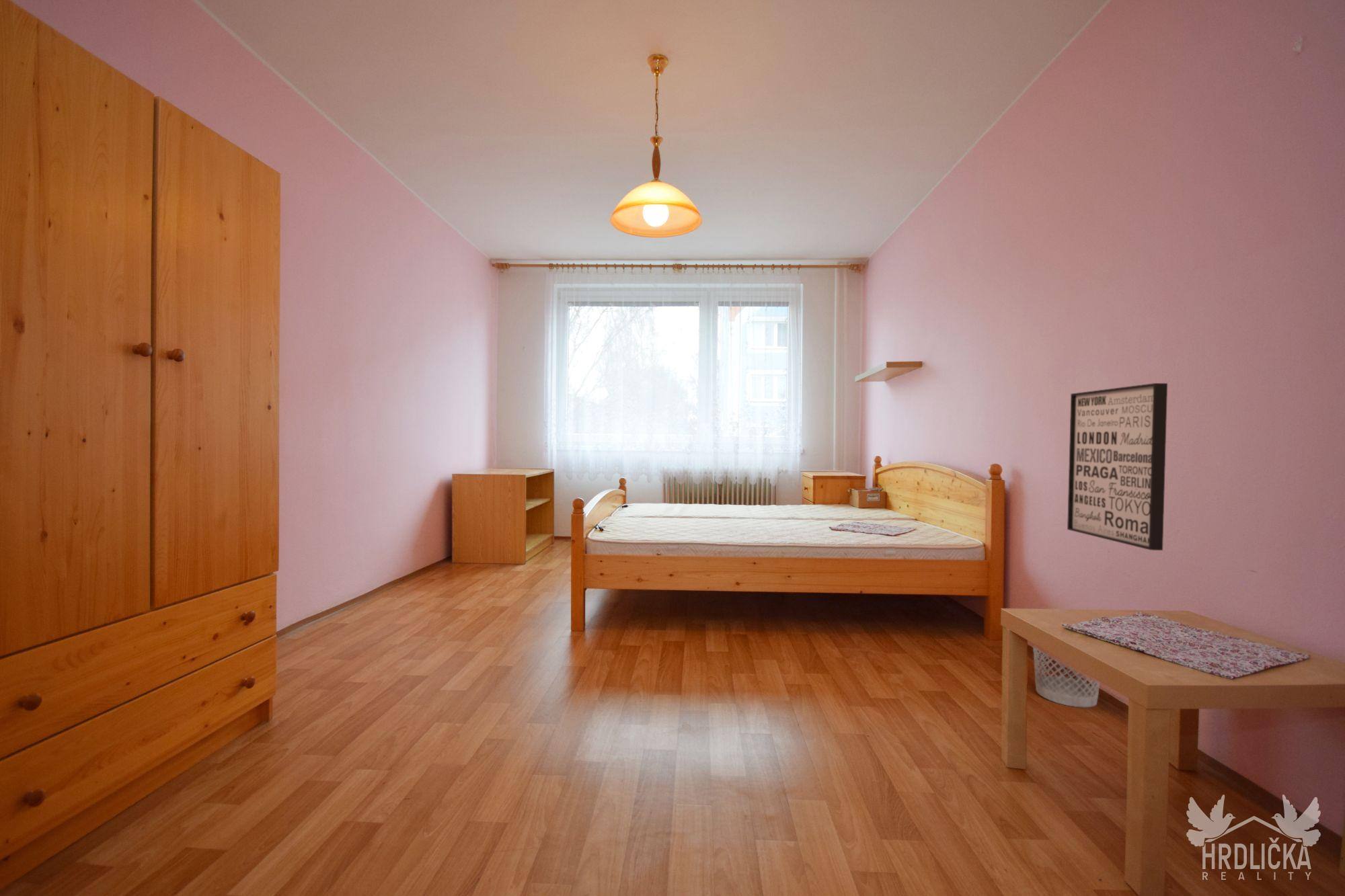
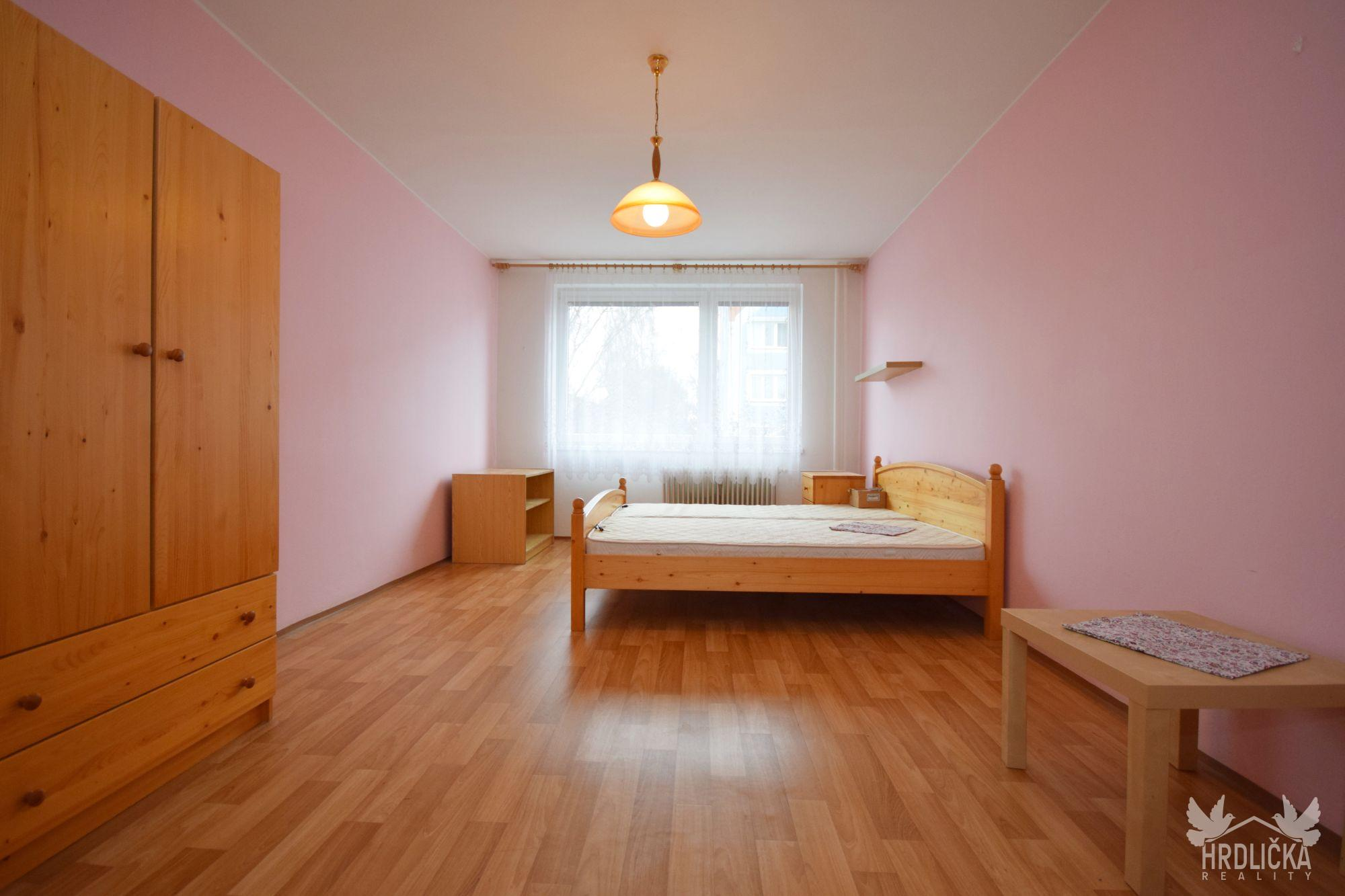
- wall art (1112, 464)
- wastebasket (1064, 664)
